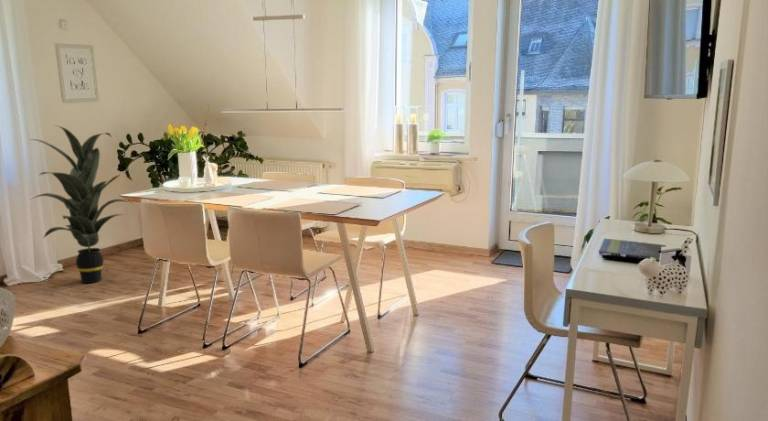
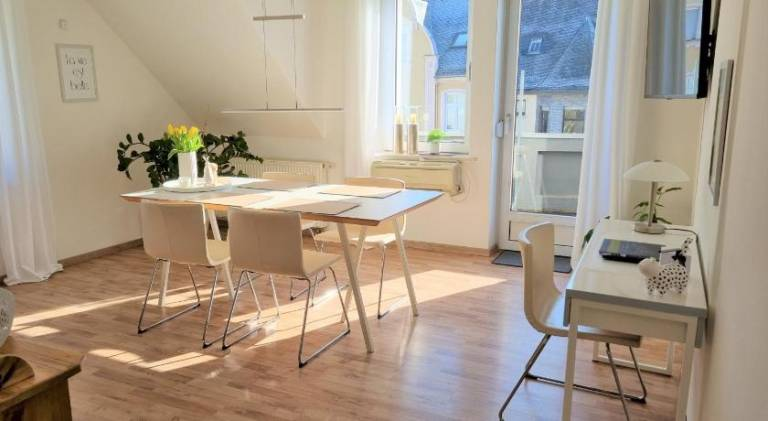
- indoor plant (77, 204)
